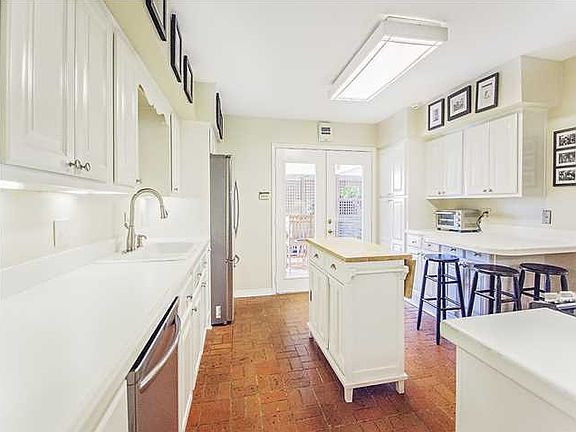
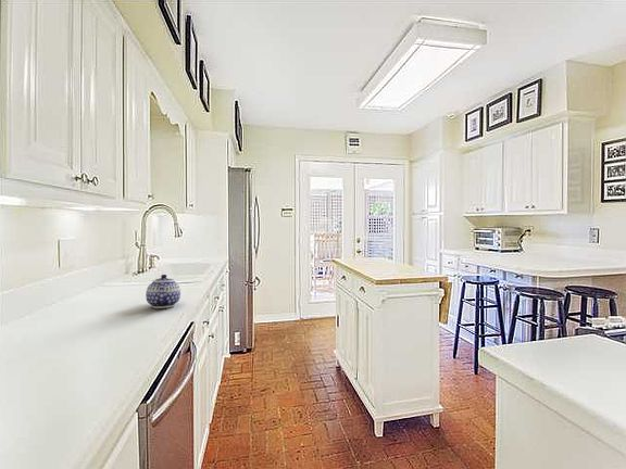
+ teapot (163, 290)
